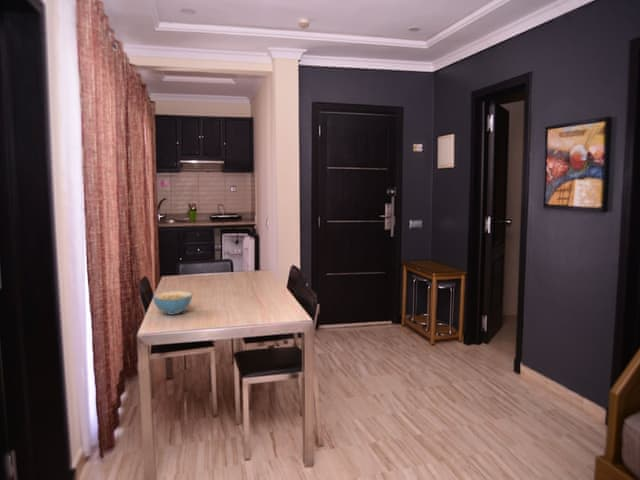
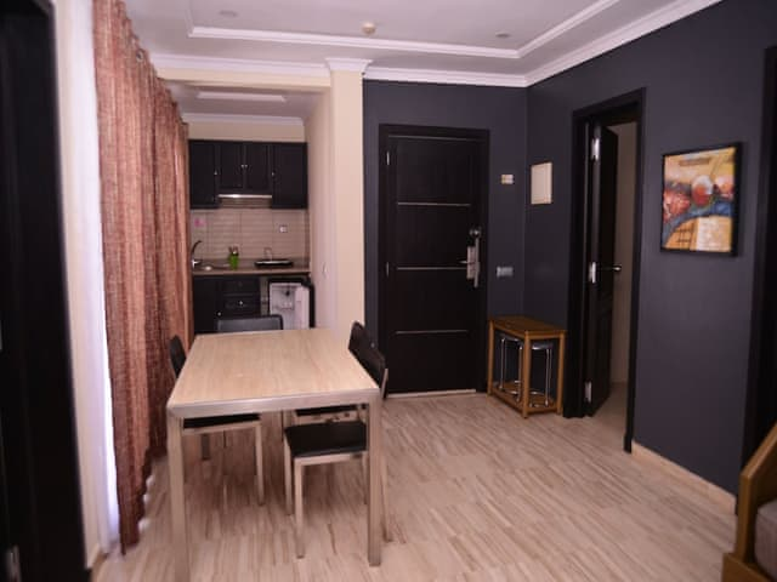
- cereal bowl (173, 304)
